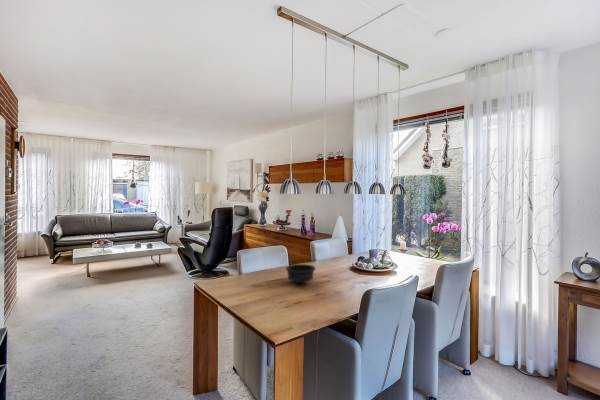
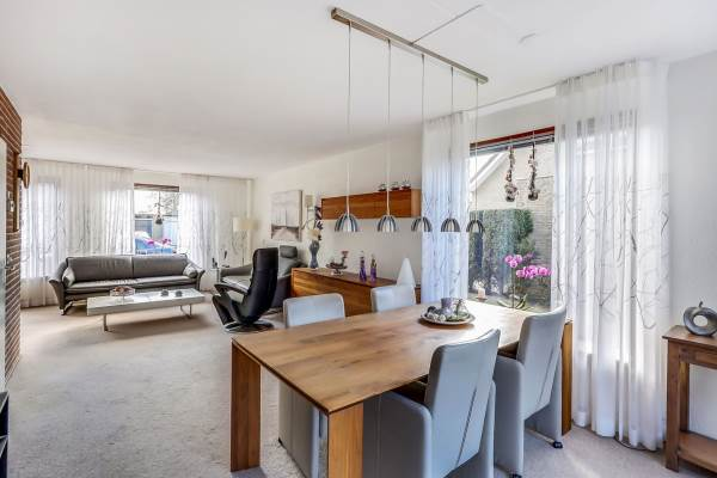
- bowl (300, 274)
